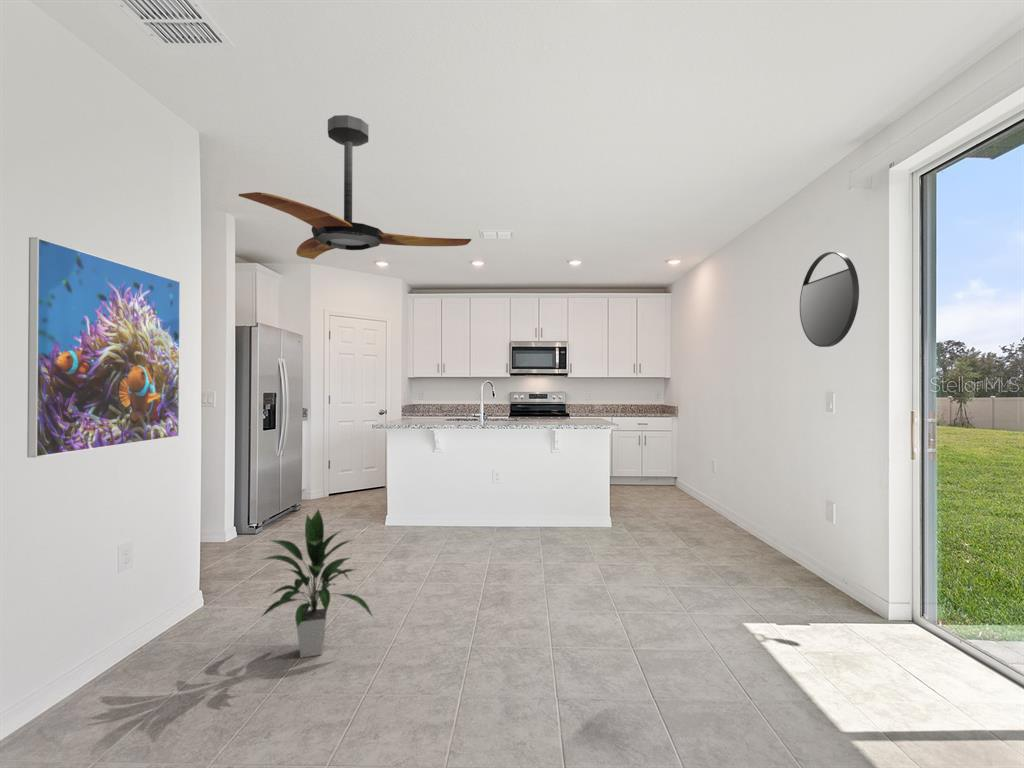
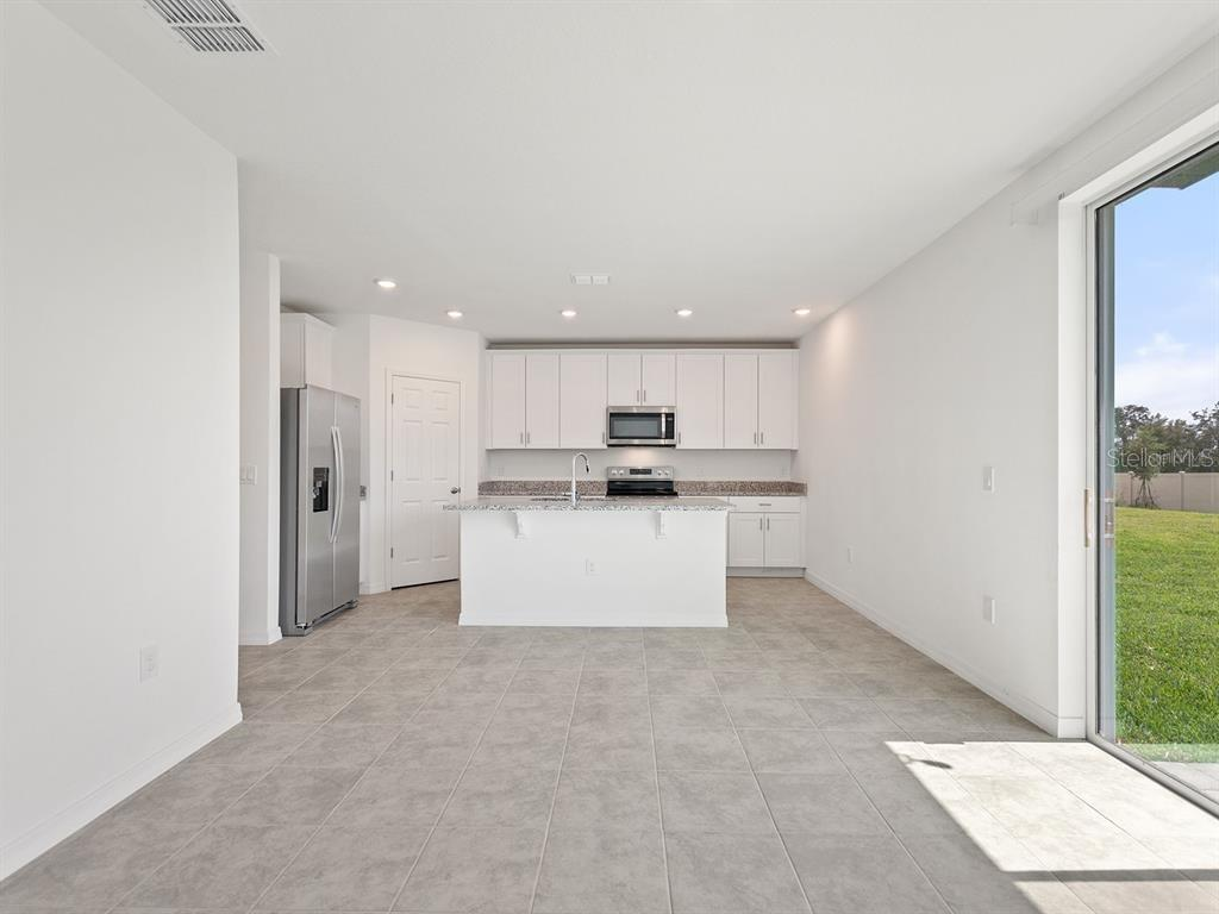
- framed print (116, 354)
- indoor plant (316, 583)
- home mirror (826, 300)
- ceiling fan (351, 189)
